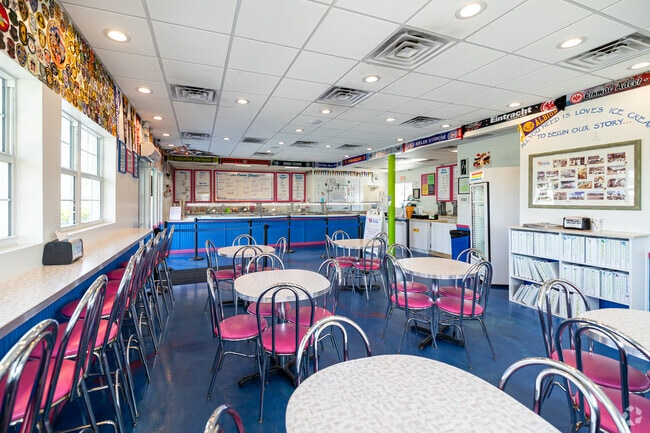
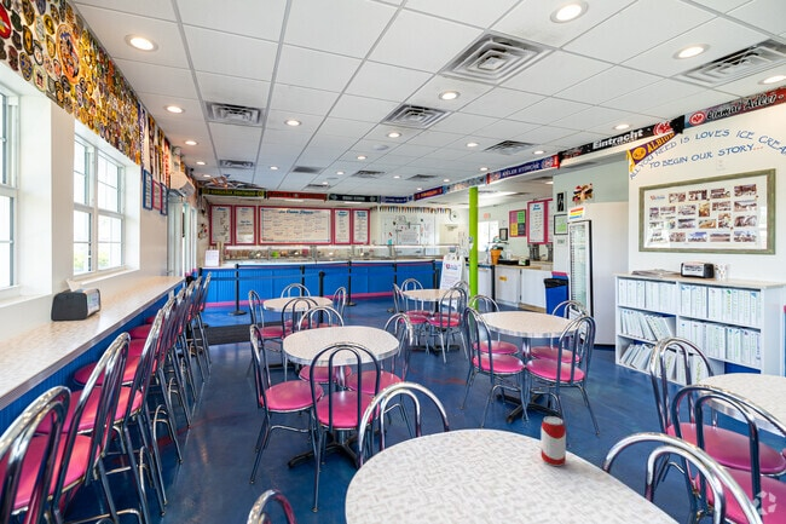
+ beverage can (553, 440)
